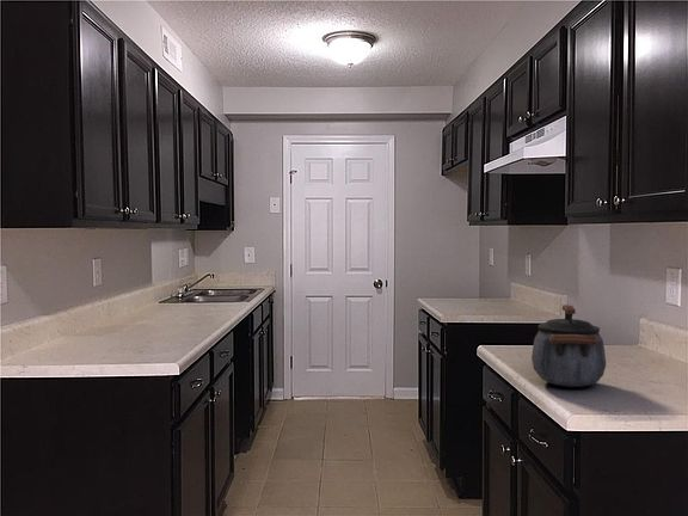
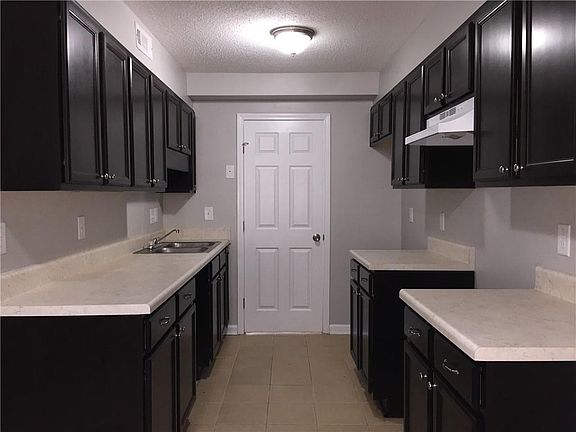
- kettle (567, 345)
